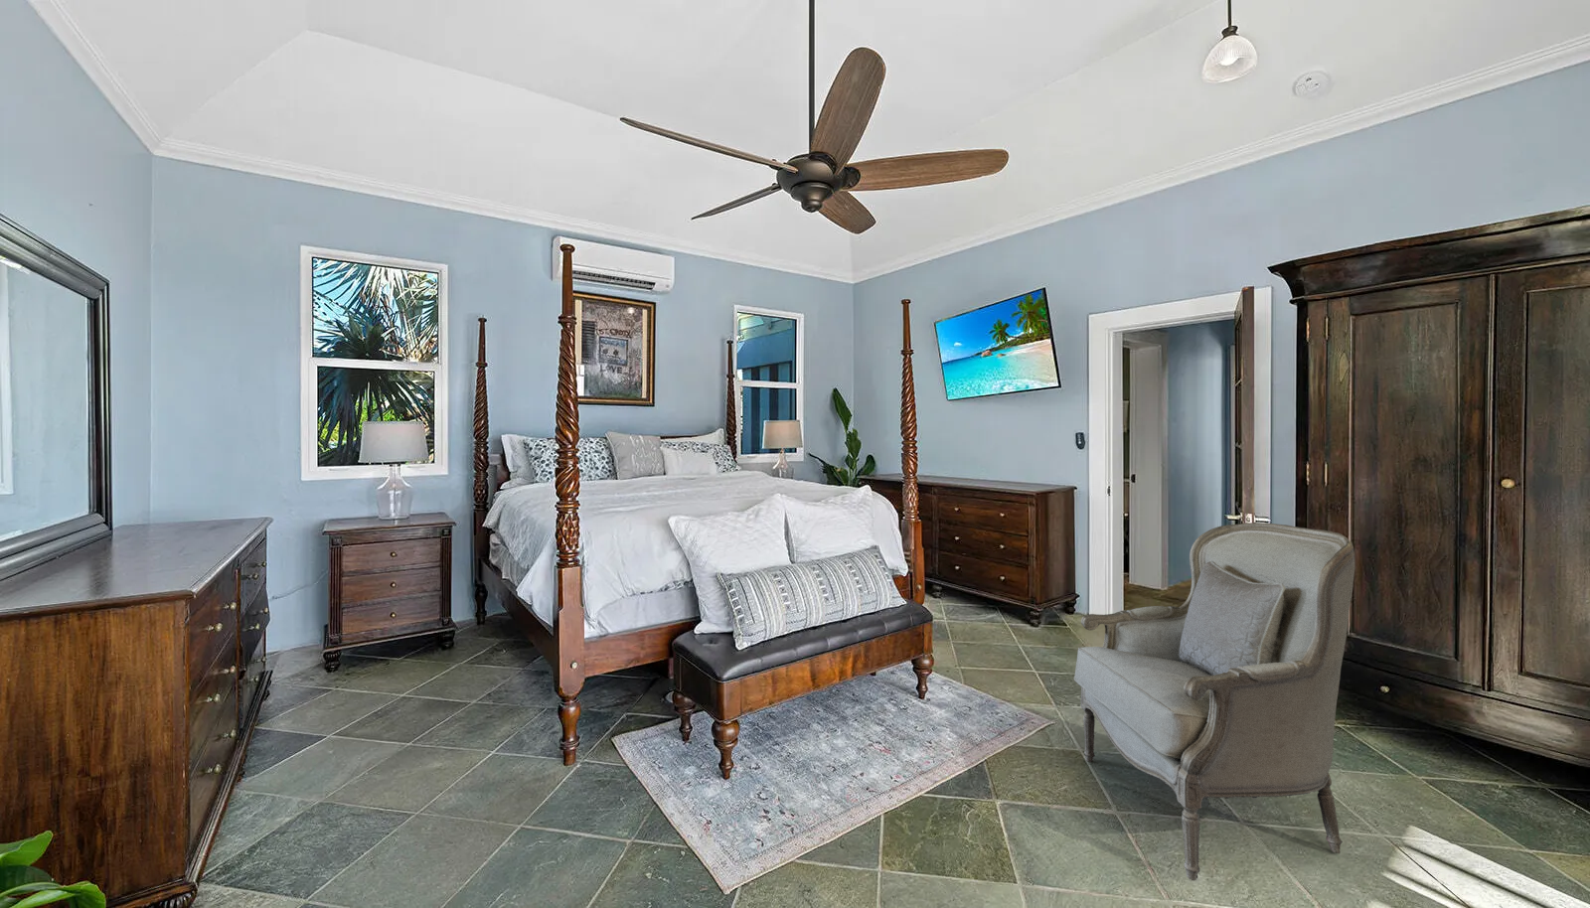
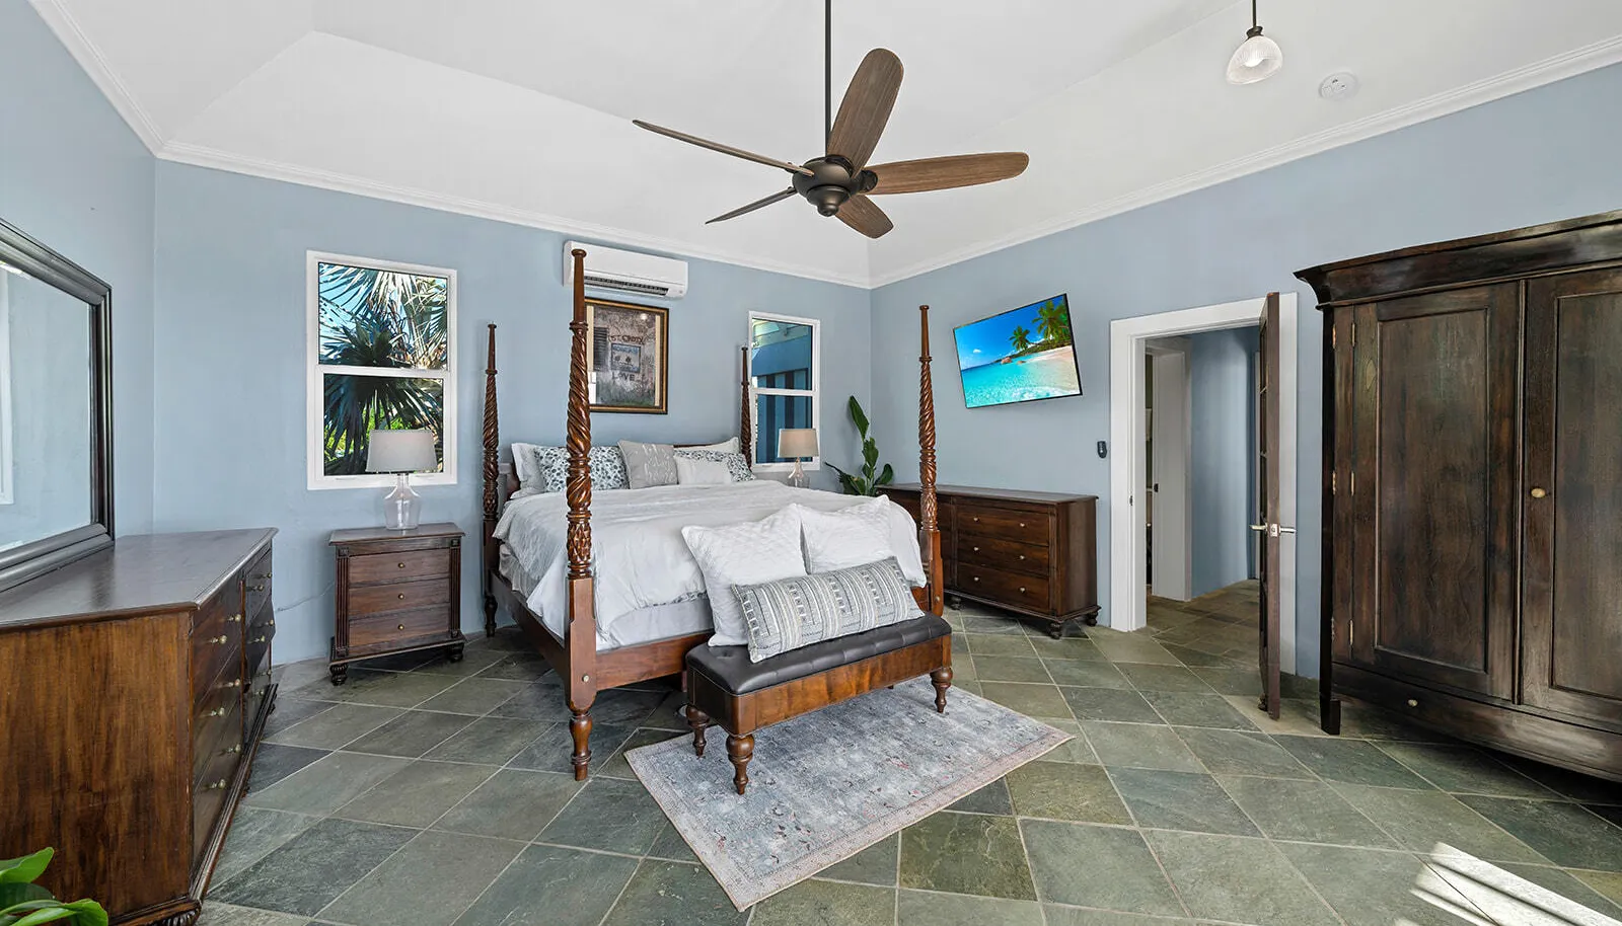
- armchair (1215, 670)
